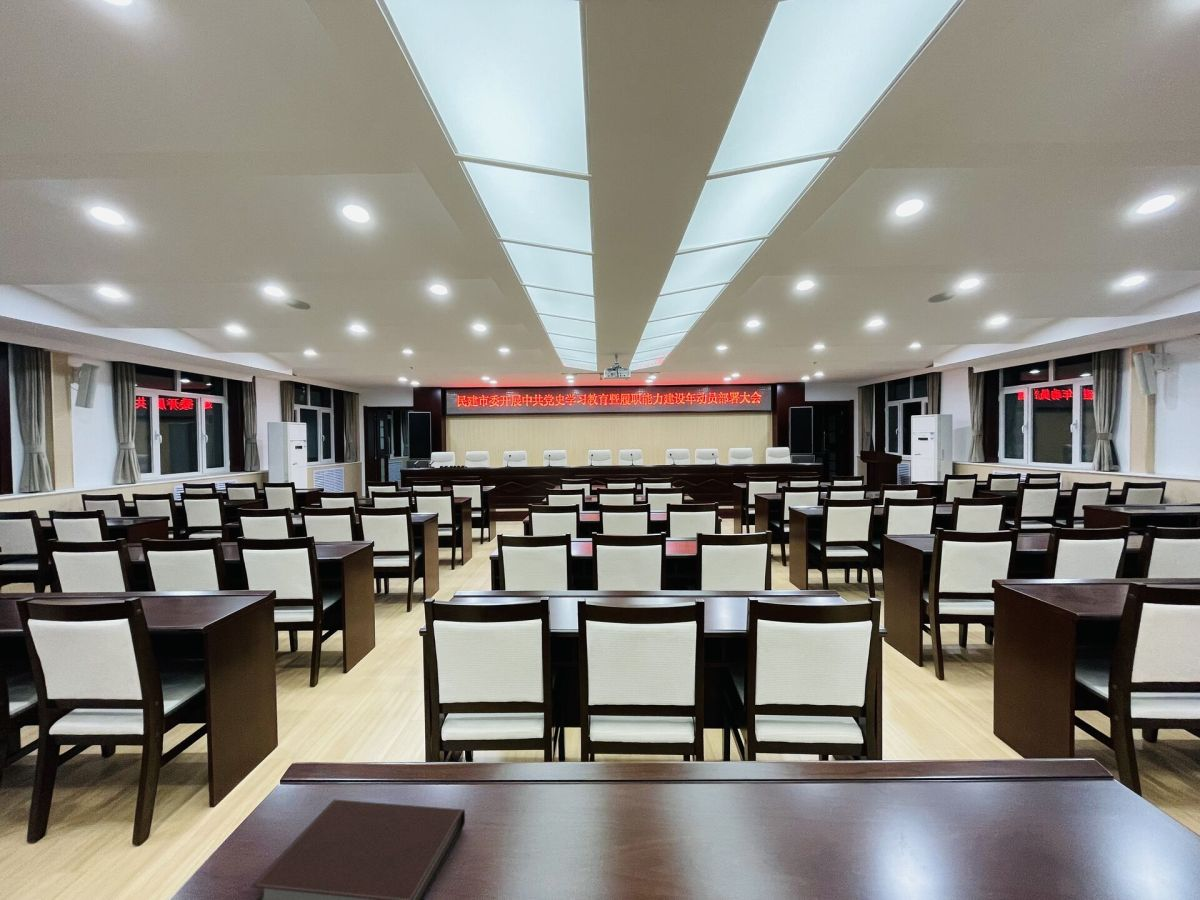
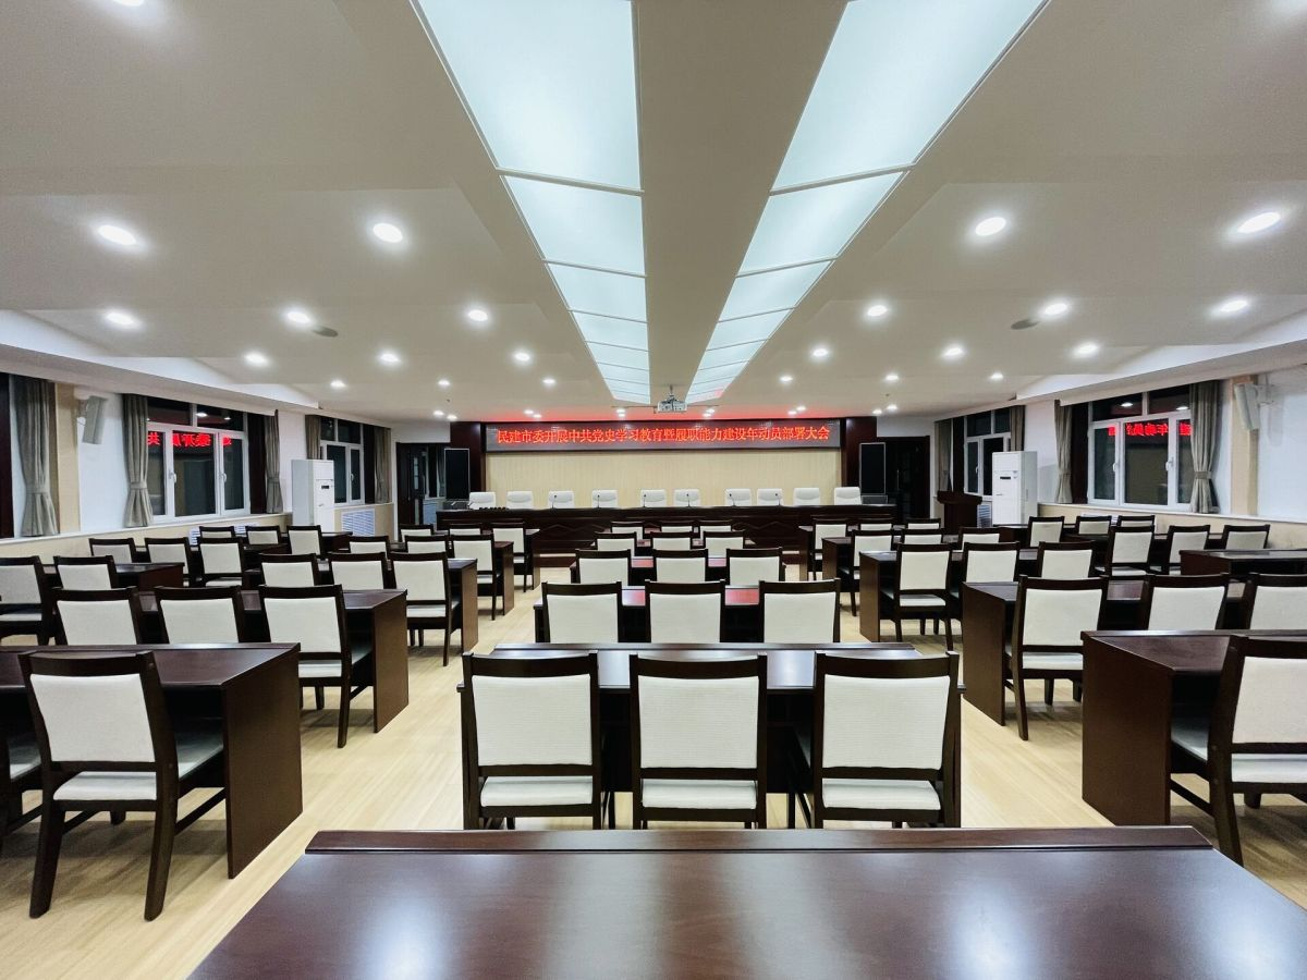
- notebook (368, 852)
